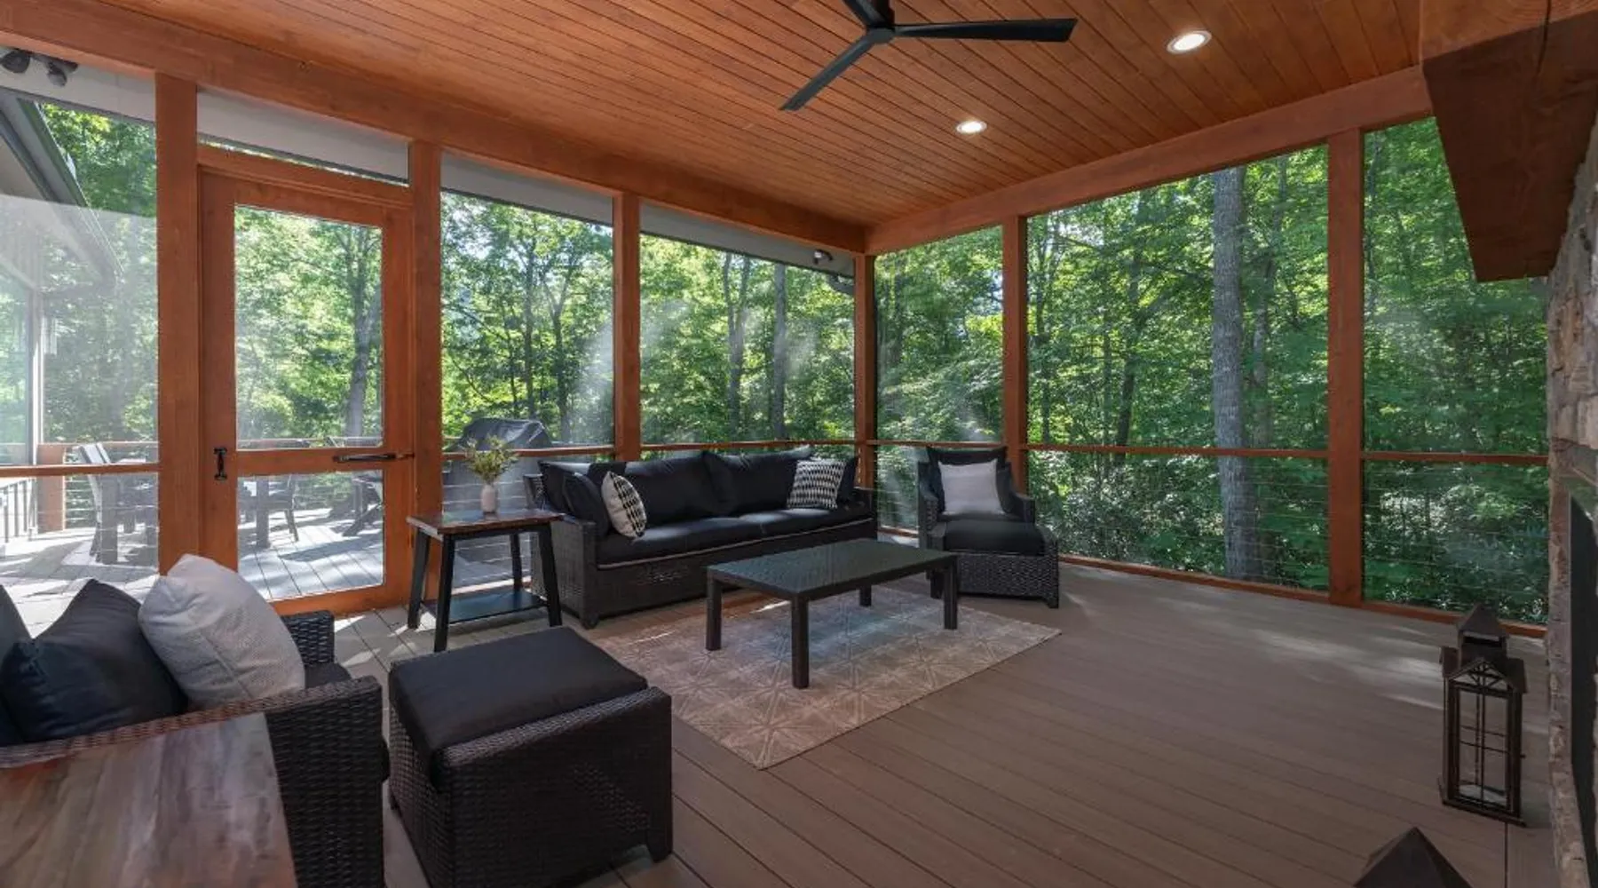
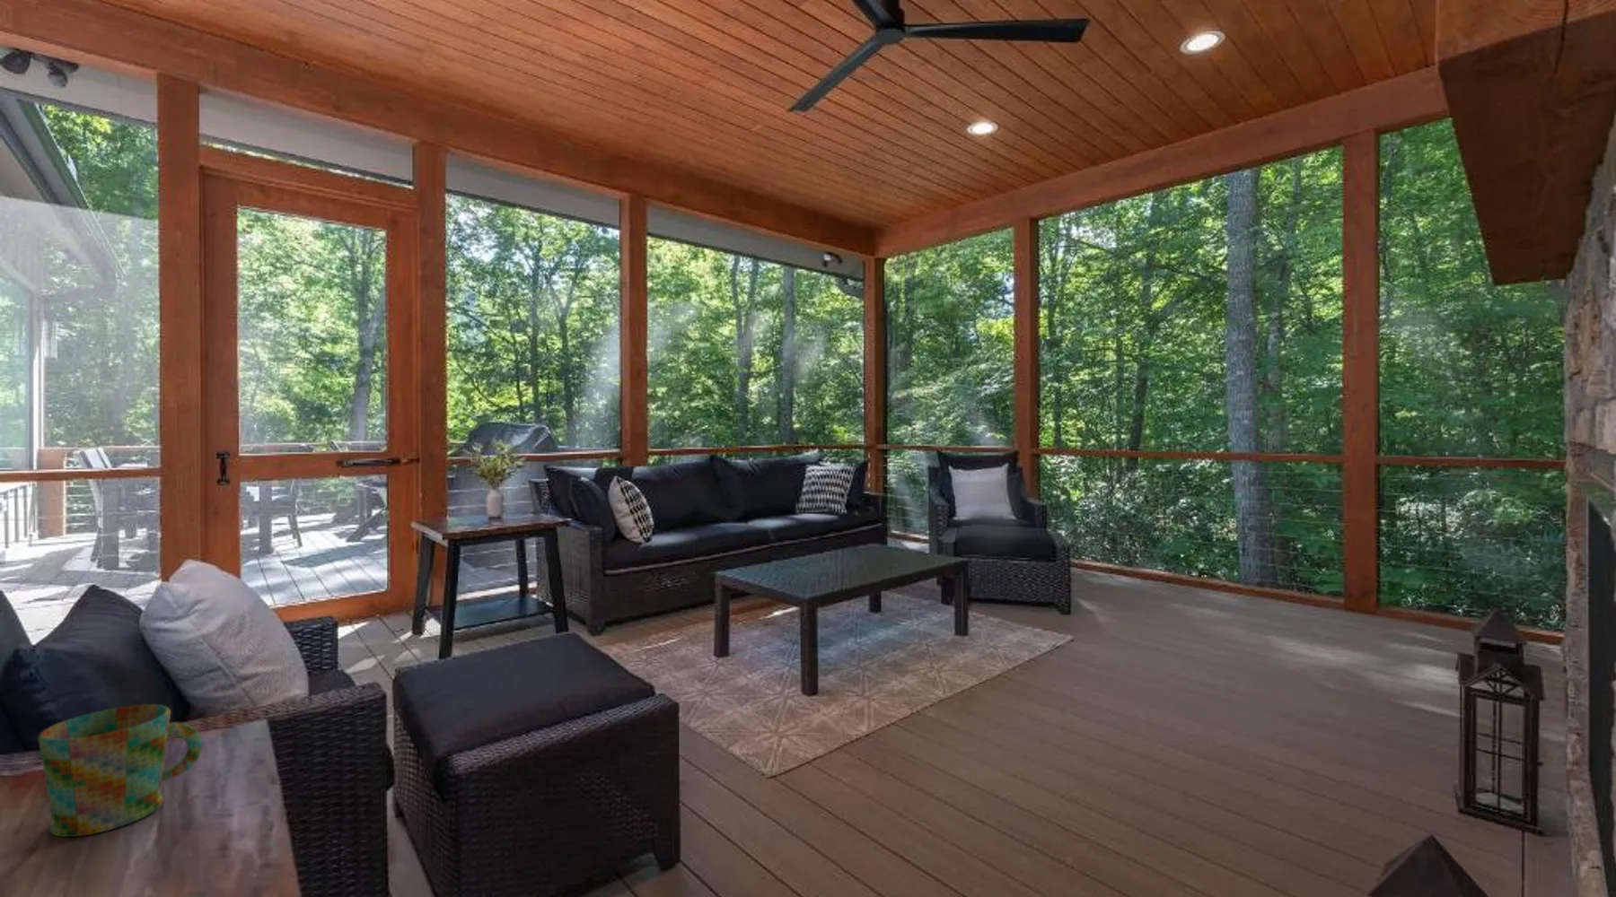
+ mug (125, 763)
